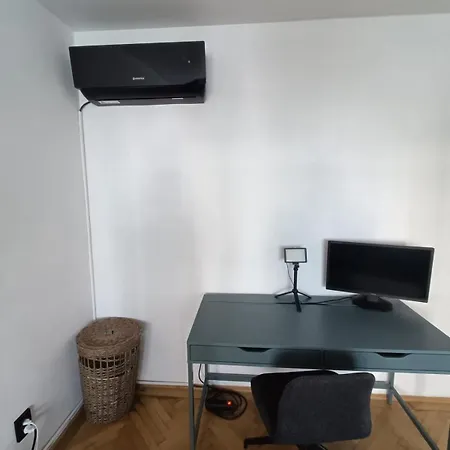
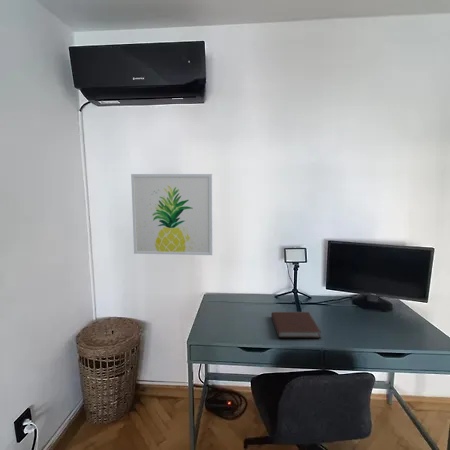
+ notebook (294, 324)
+ wall art (172, 214)
